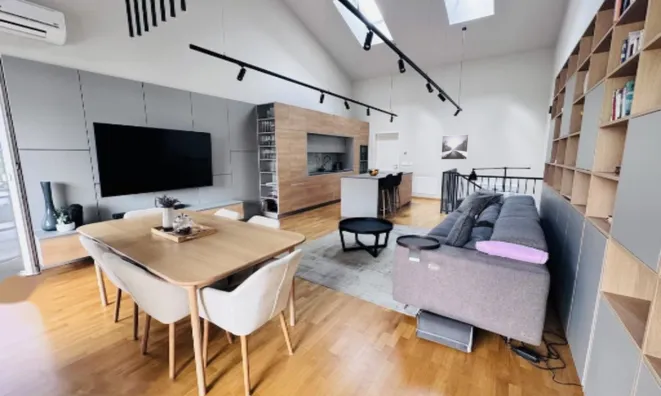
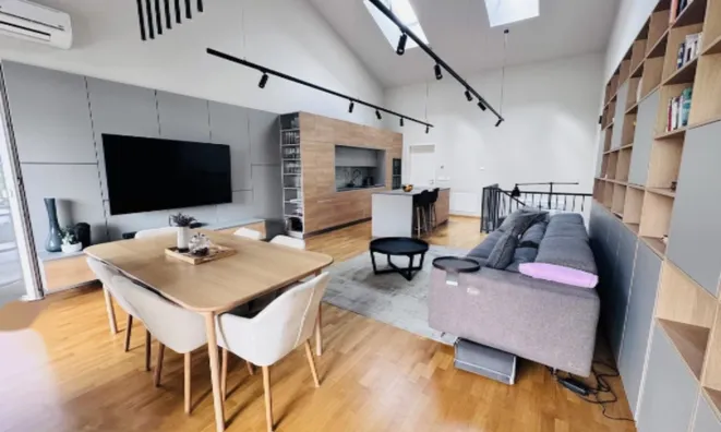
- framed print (454, 147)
